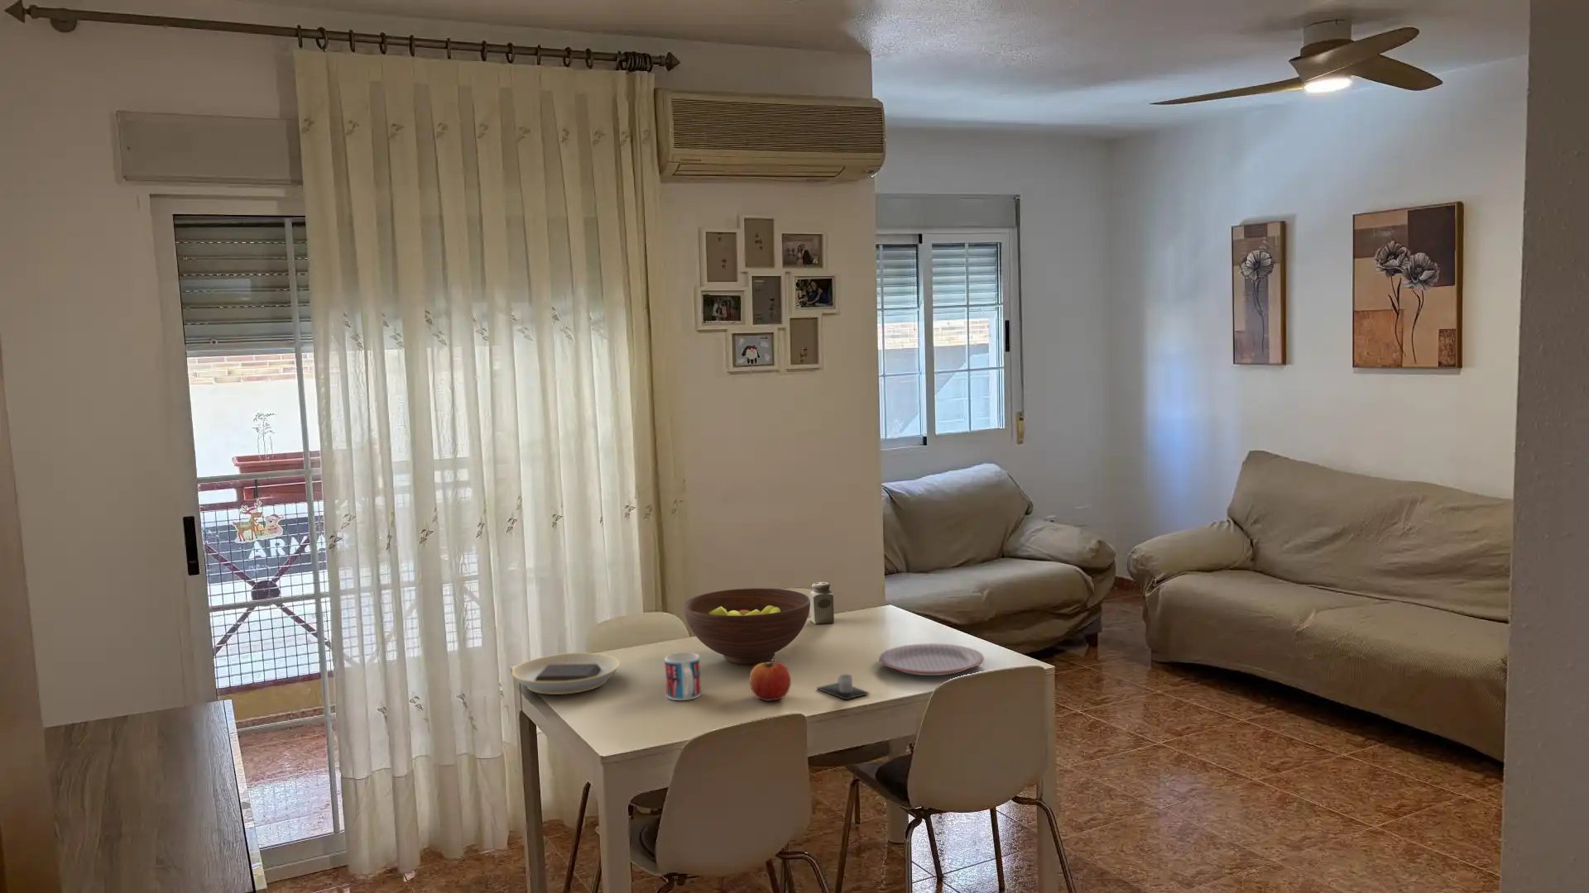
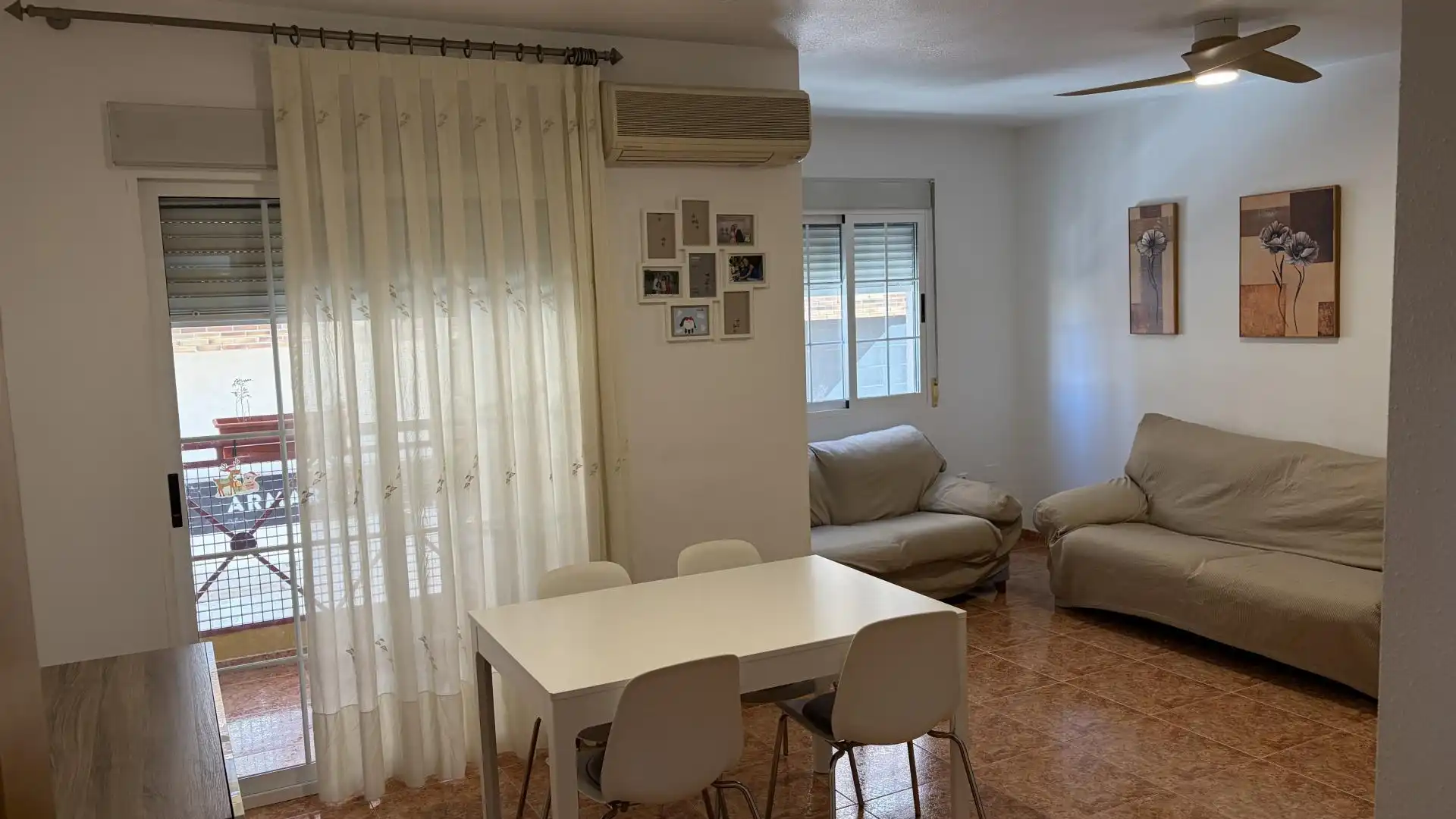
- plate (566, 674)
- salt shaker (821, 602)
- fruit bowl (749, 630)
- plate (931, 661)
- apple (769, 678)
- mug (686, 677)
- mug (843, 683)
